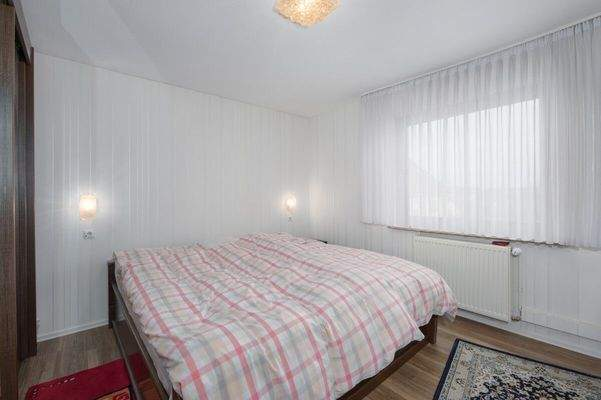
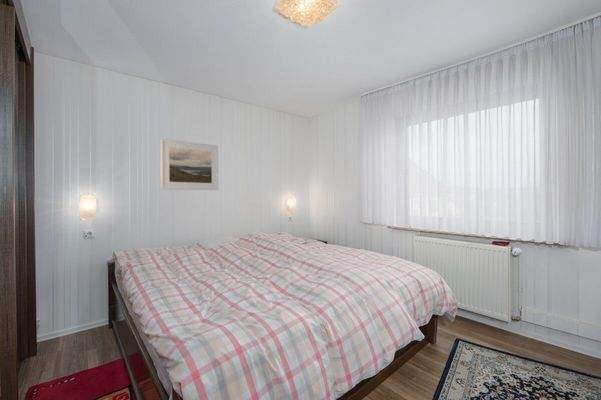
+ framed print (191, 166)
